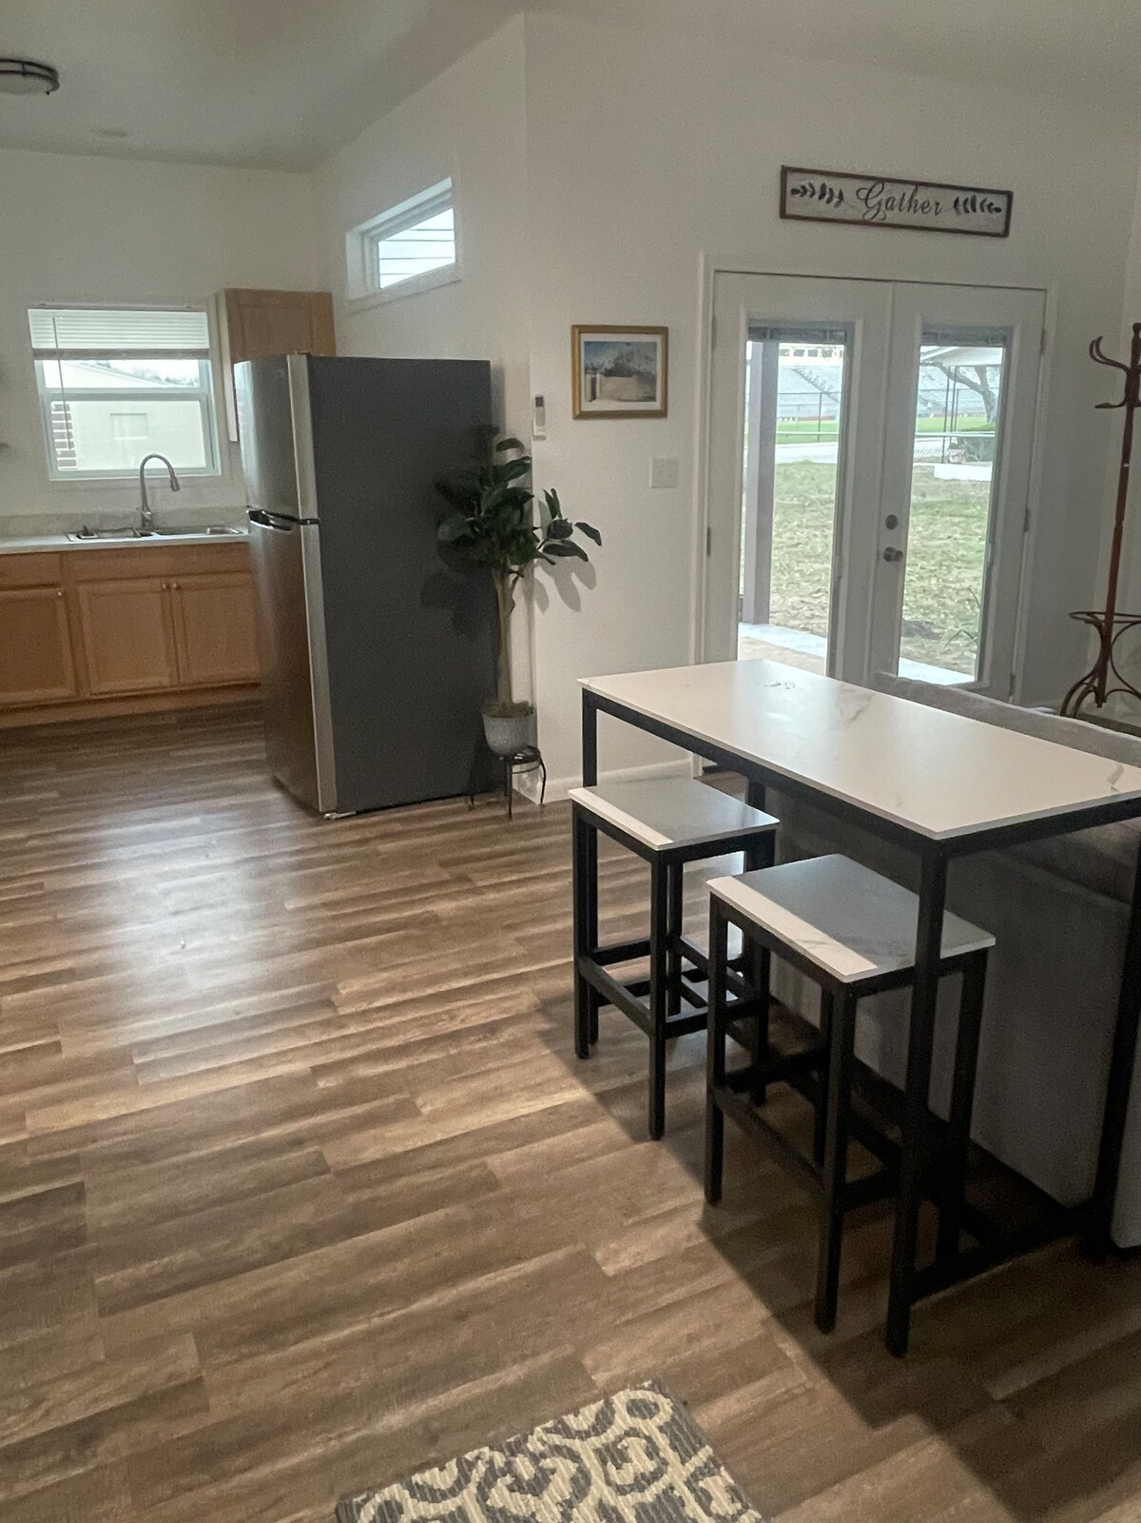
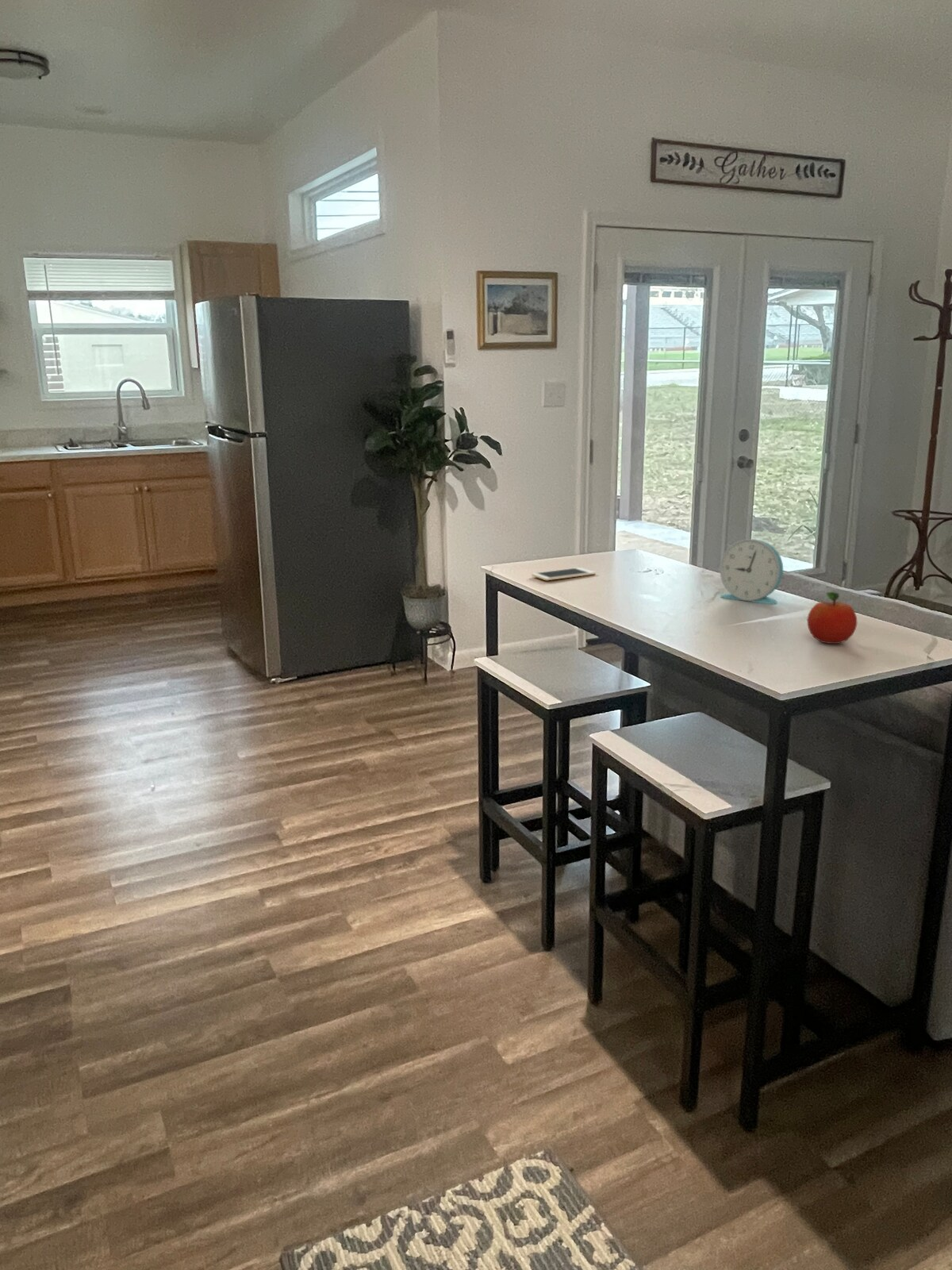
+ alarm clock (754, 568)
+ cell phone (563, 574)
+ fruit (832, 618)
